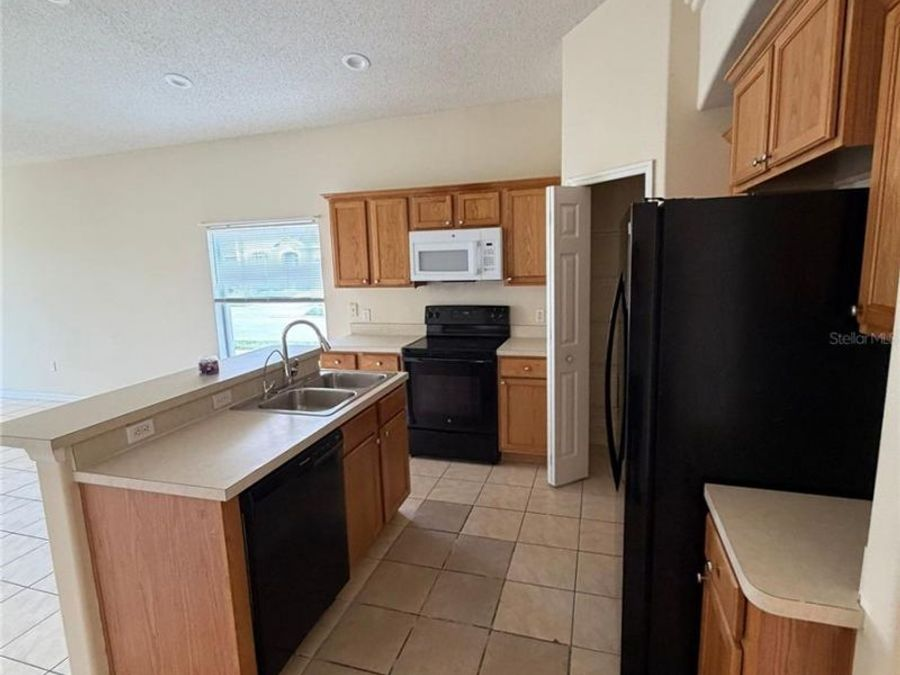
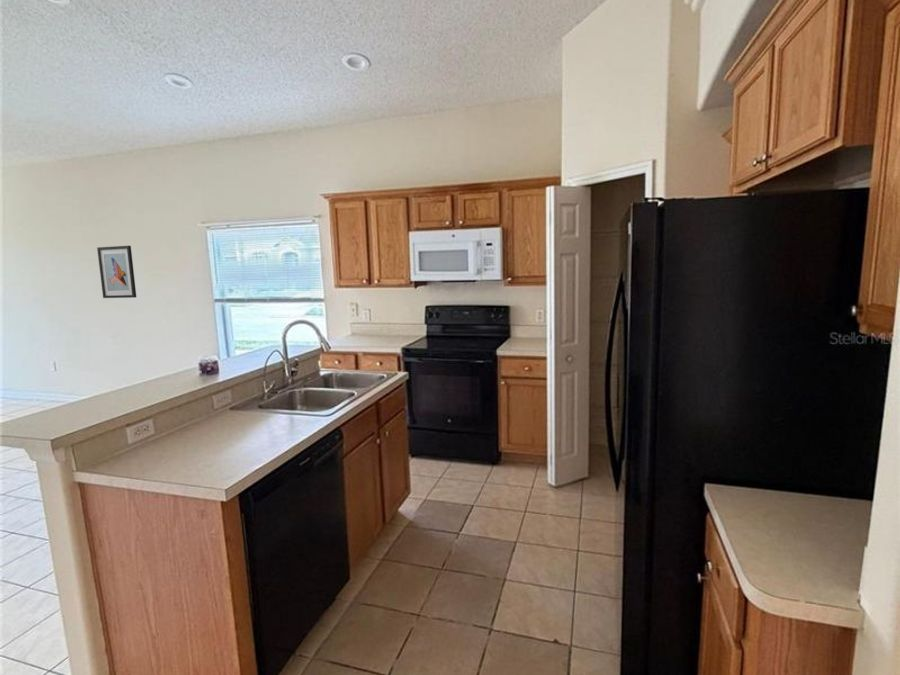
+ wall art (116, 272)
